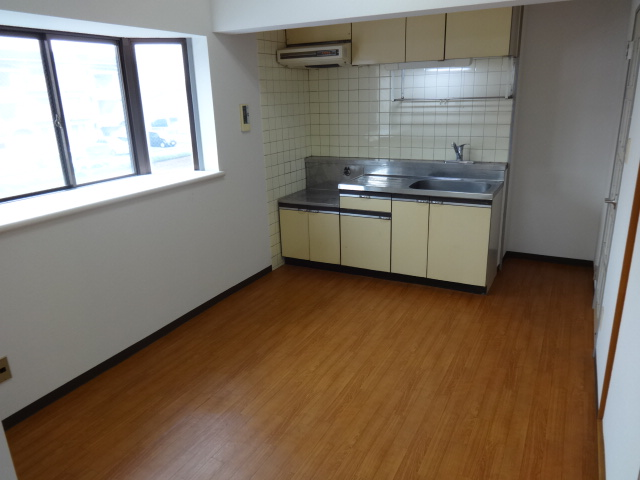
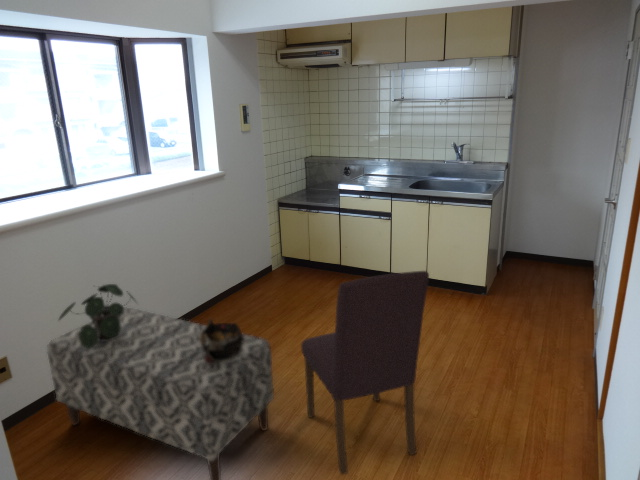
+ bench (162, 384)
+ dining chair (361, 351)
+ decorative bowl (221, 340)
+ potted plant (102, 310)
